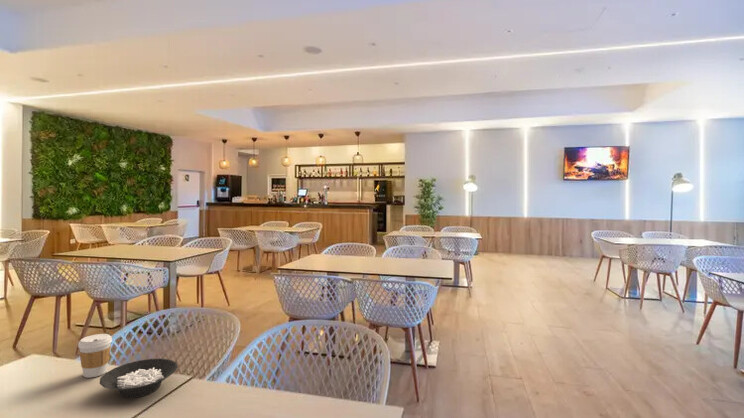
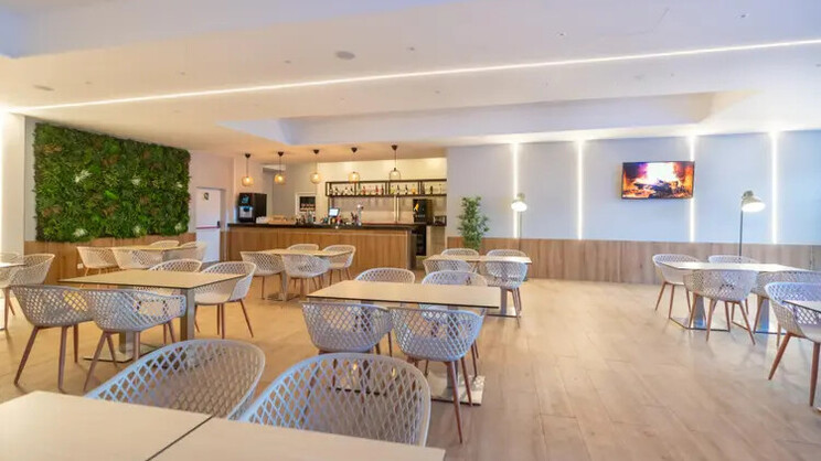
- cereal bowl (140, 380)
- coffee cup (95, 354)
